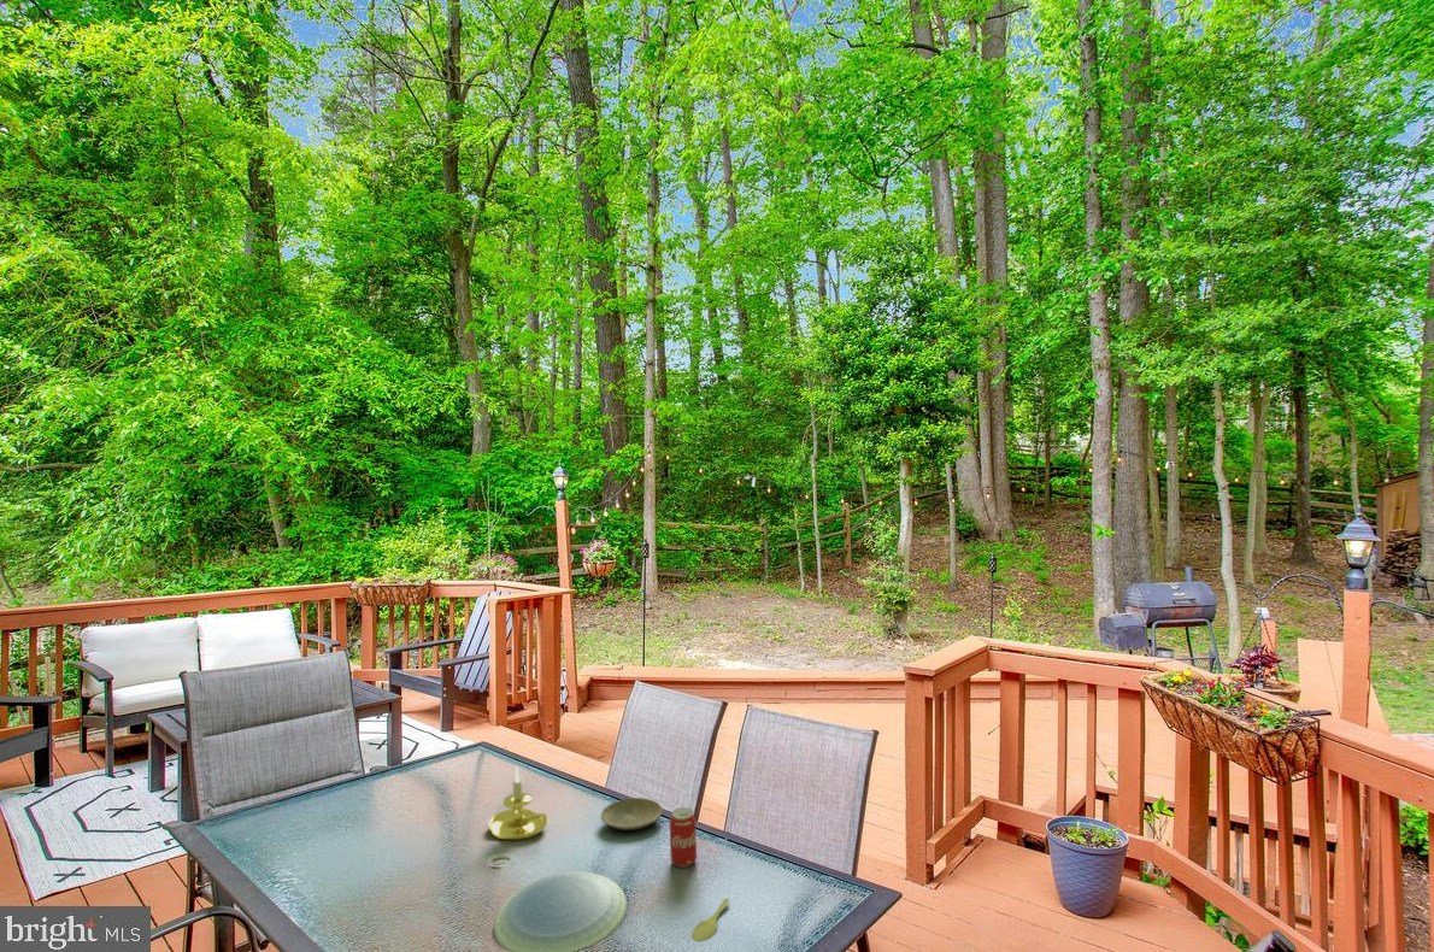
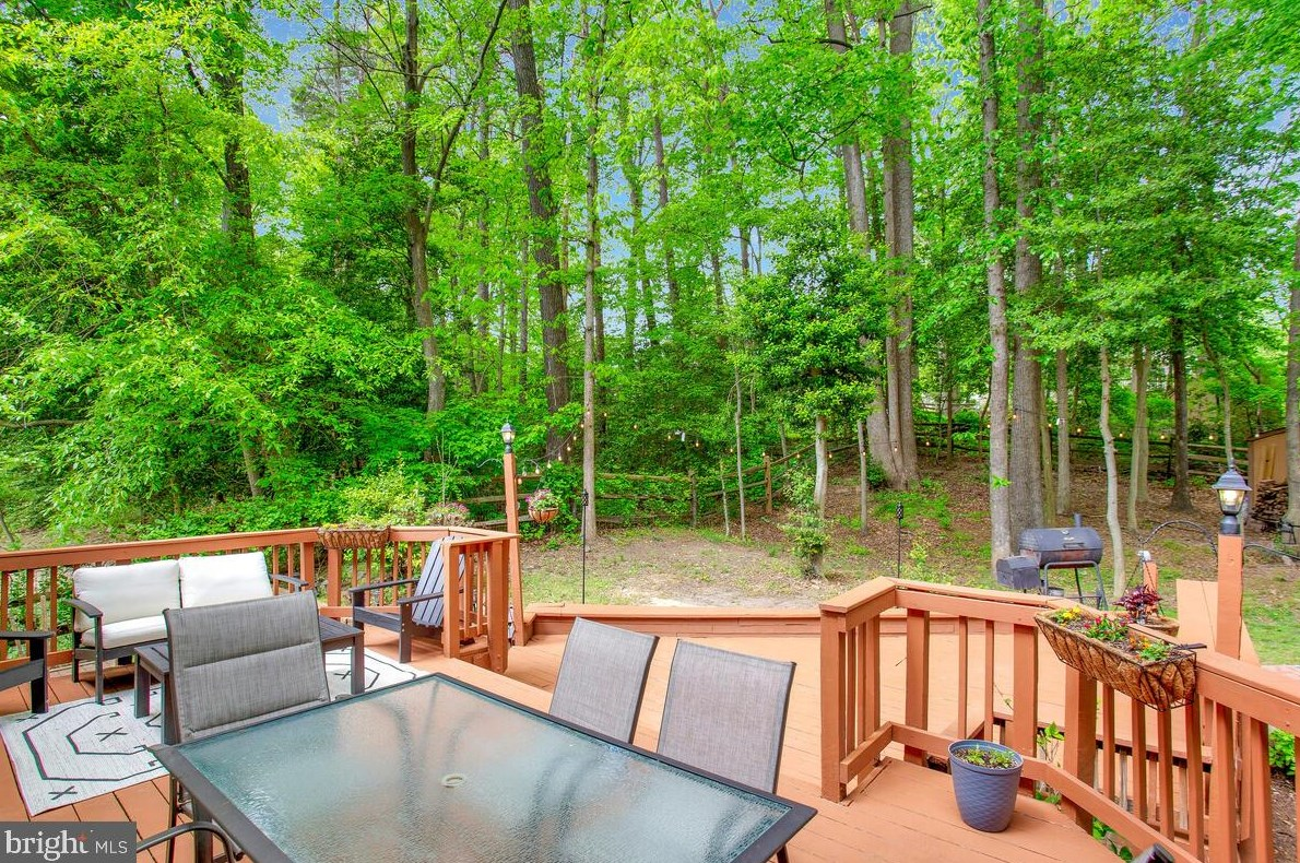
- candle holder (521, 798)
- beverage can (682, 836)
- plate (562, 905)
- spoon (712, 918)
- plate (631, 816)
